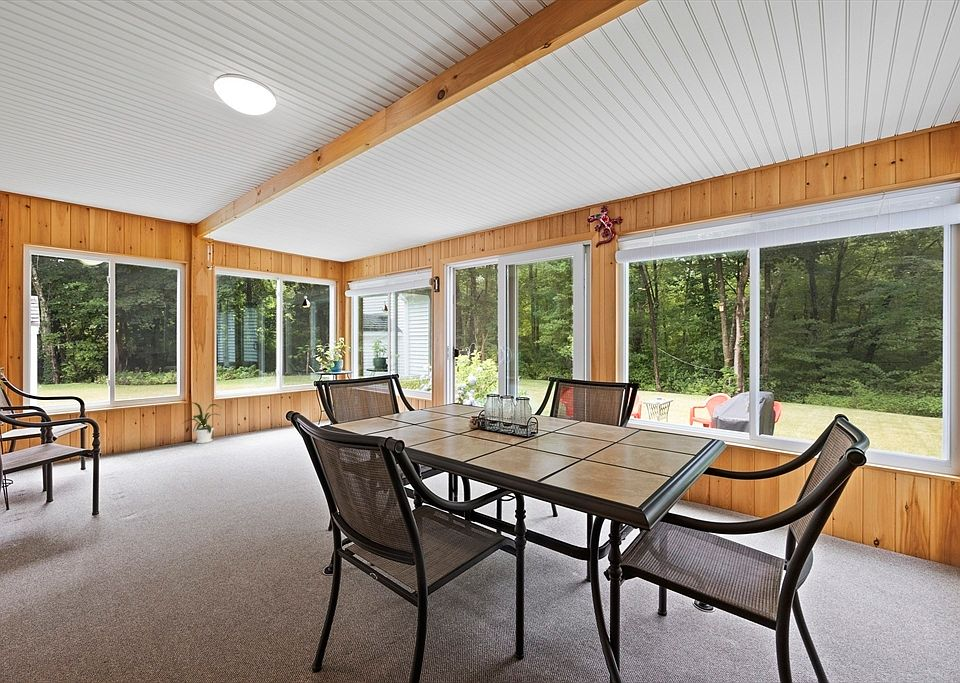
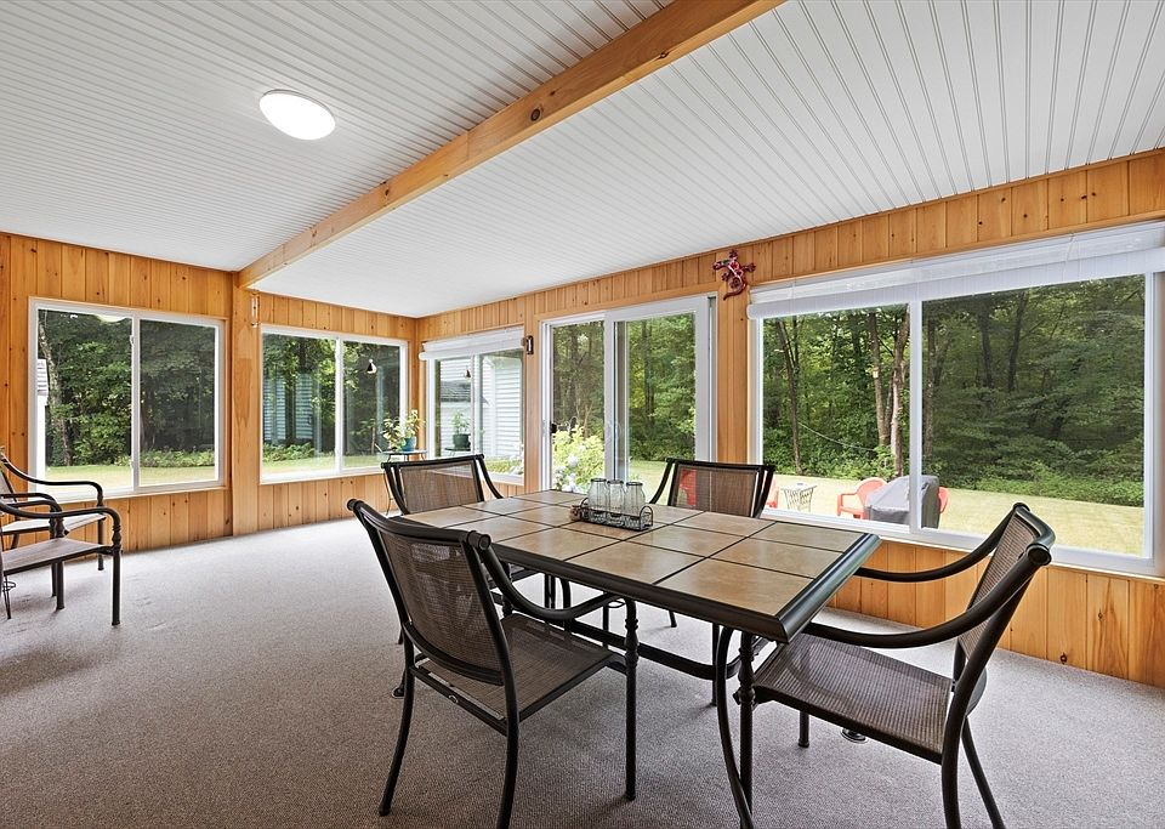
- house plant (203, 421)
